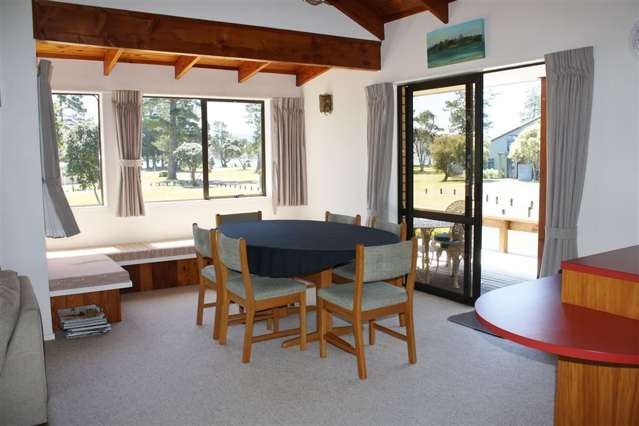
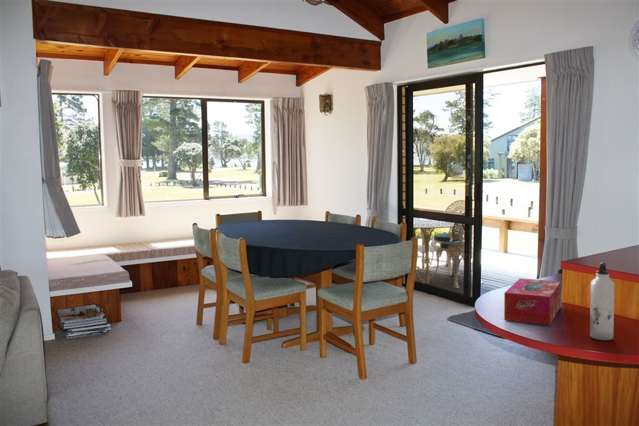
+ tissue box (533, 299)
+ water bottle (602, 300)
